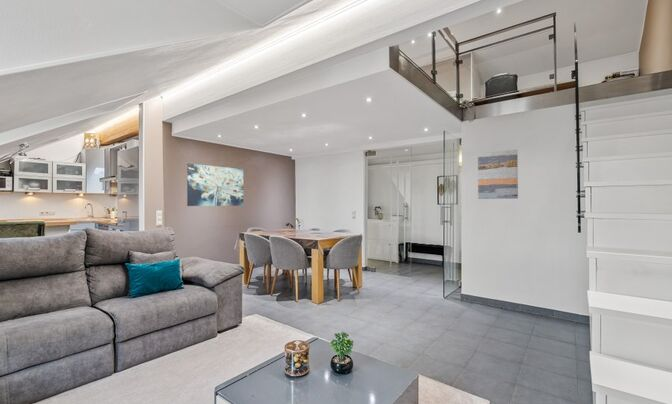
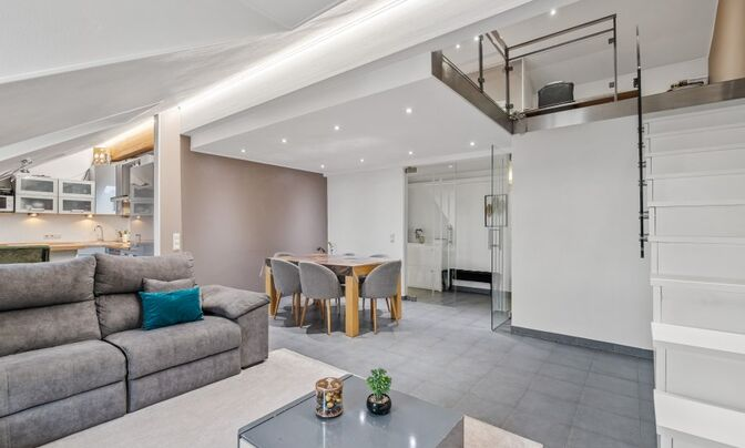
- wall art (217, 186)
- wall art (497, 175)
